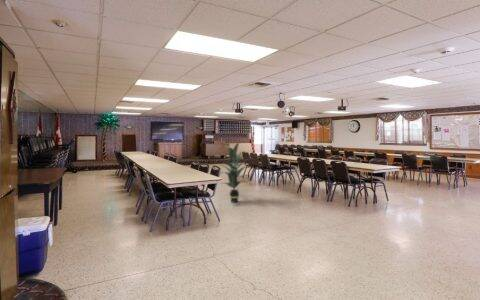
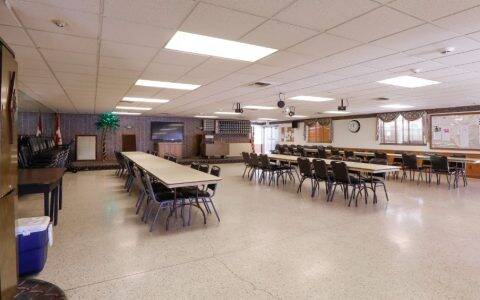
- indoor plant (234, 172)
